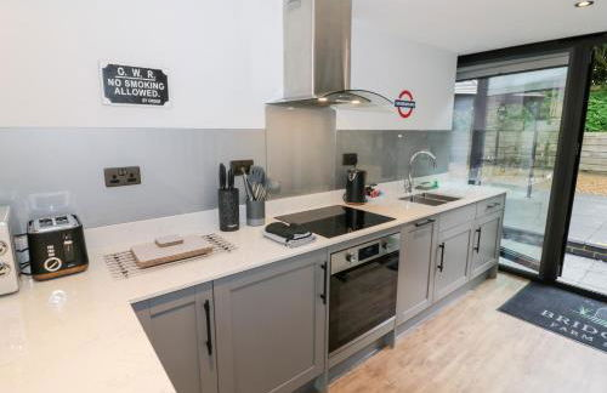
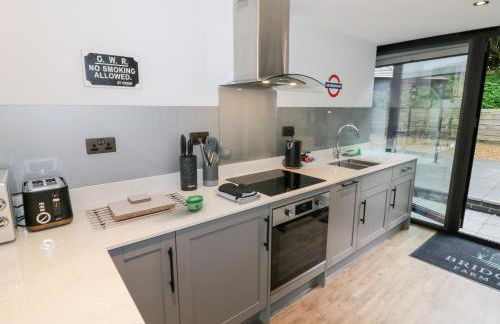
+ cup (193, 202)
